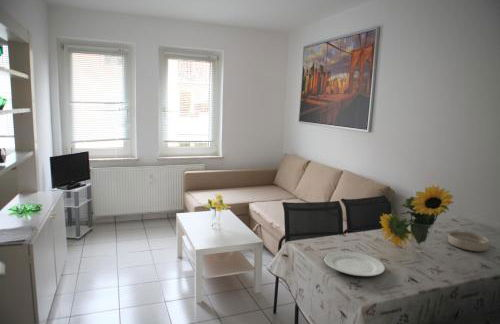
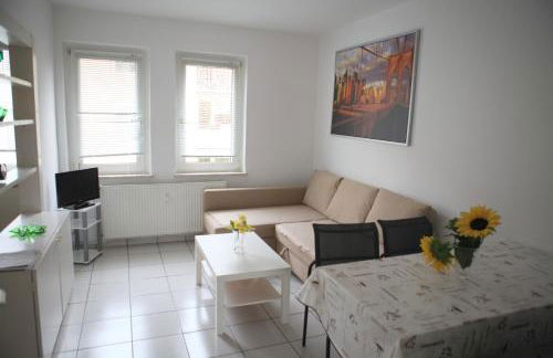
- chinaware (353, 264)
- bowl (468, 241)
